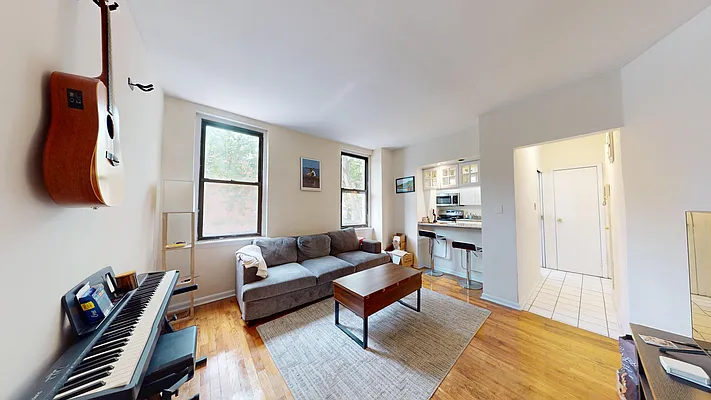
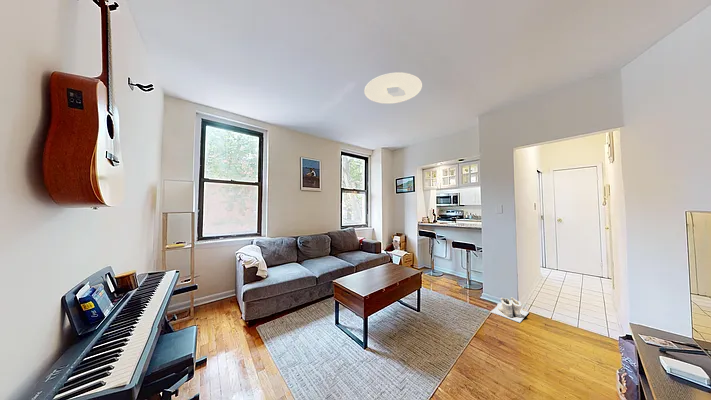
+ ceiling light (392, 87)
+ boots (509, 304)
